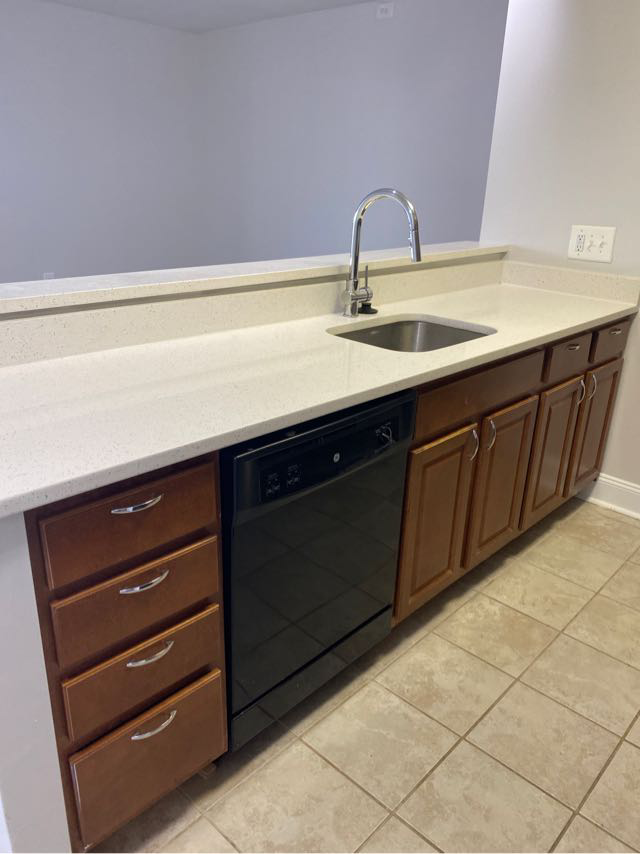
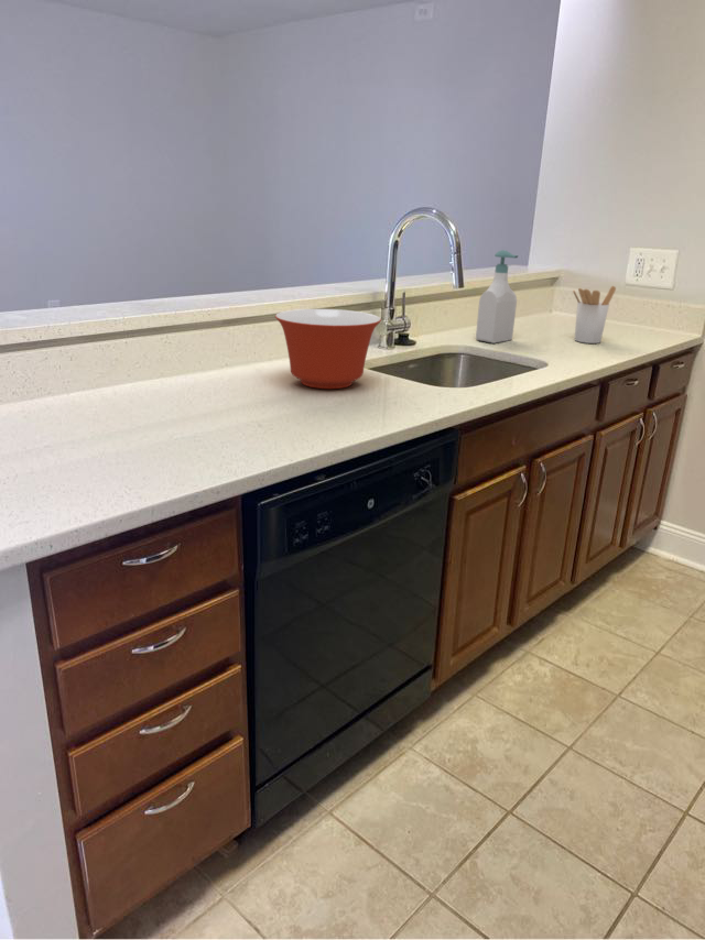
+ soap bottle (500, 296)
+ utensil holder (589, 314)
+ mixing bowl (327, 350)
